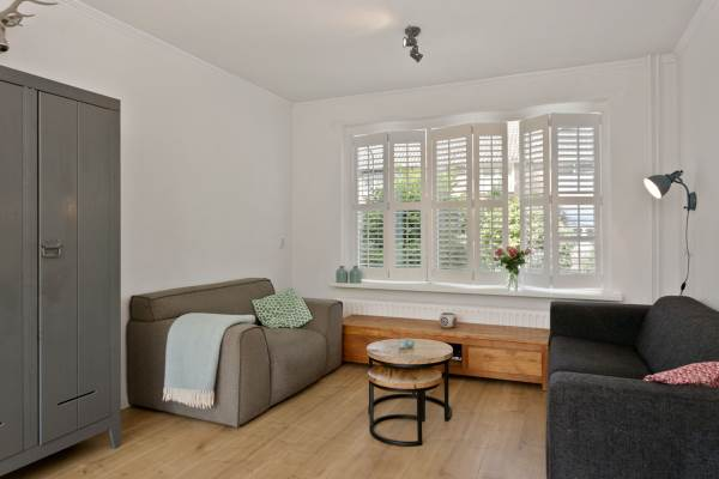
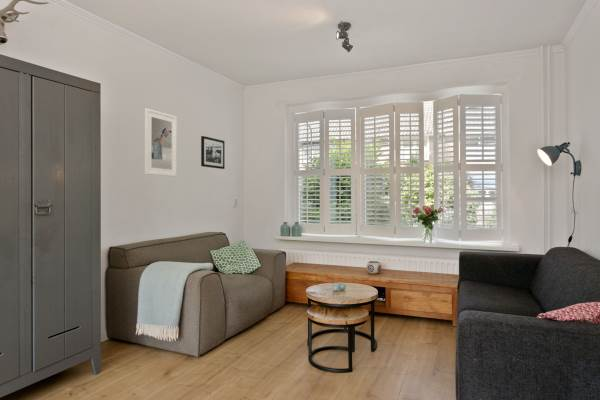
+ picture frame (213, 153)
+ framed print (161, 144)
